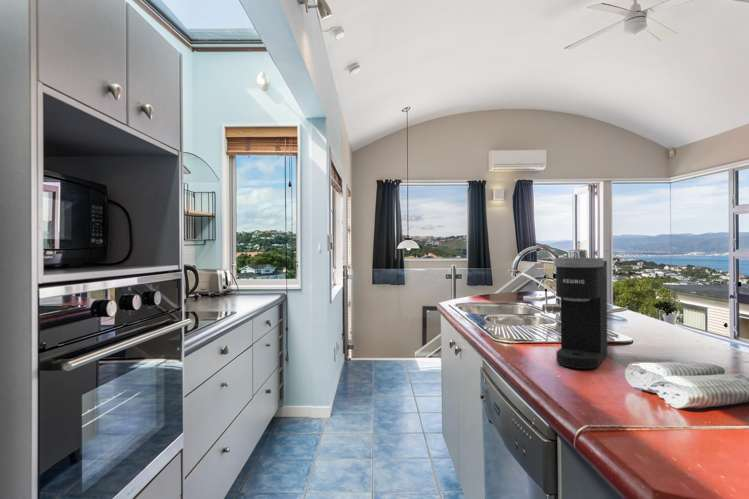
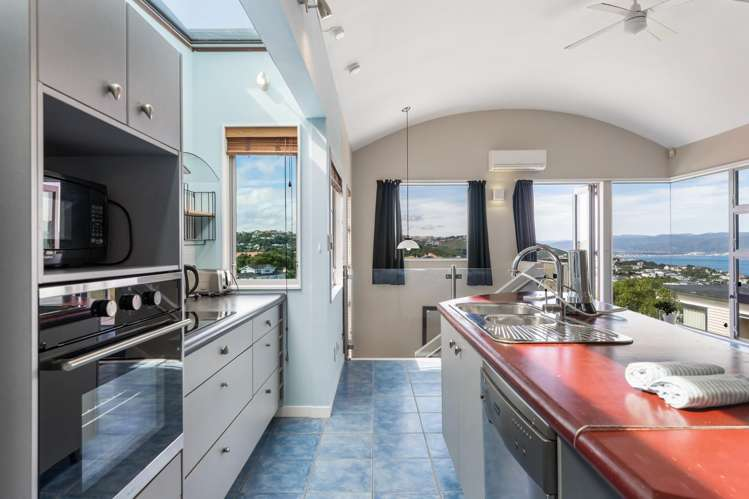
- coffee maker (582, 307)
